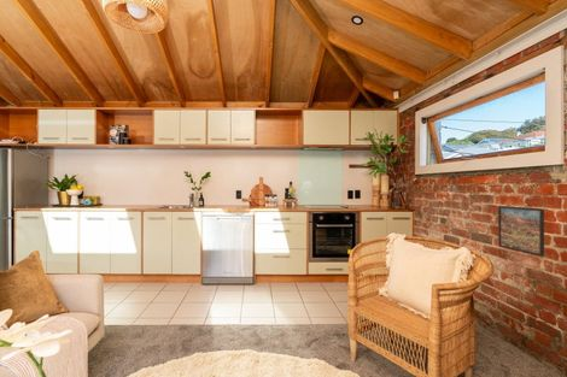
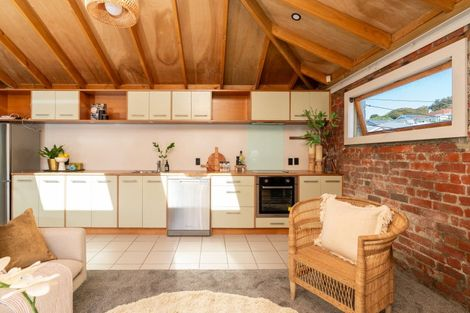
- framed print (519, 229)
